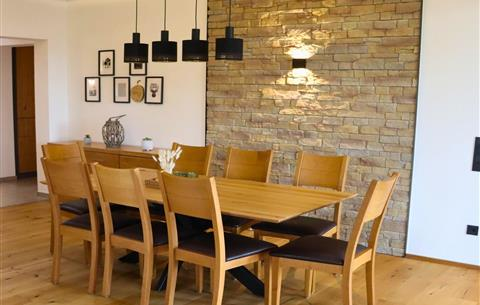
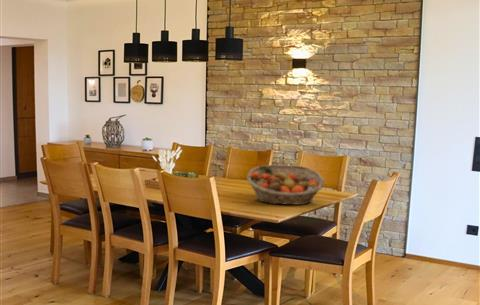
+ fruit basket (285, 184)
